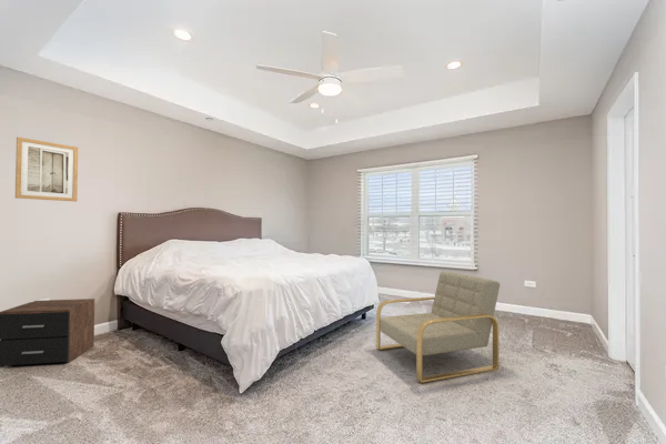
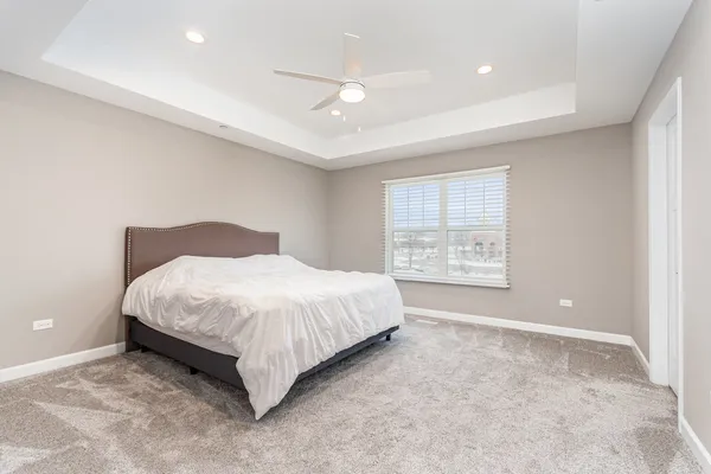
- wall art (48, 171)
- nightstand (50, 330)
- armchair (436, 316)
